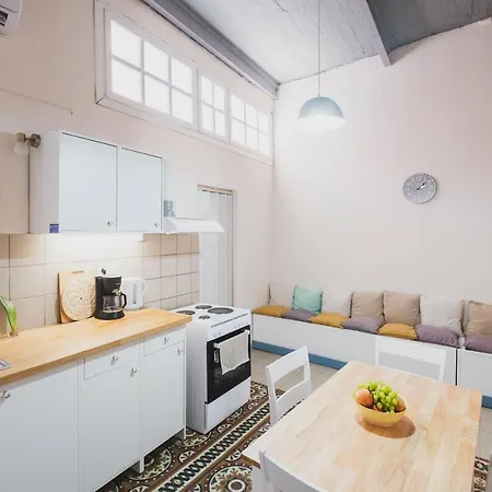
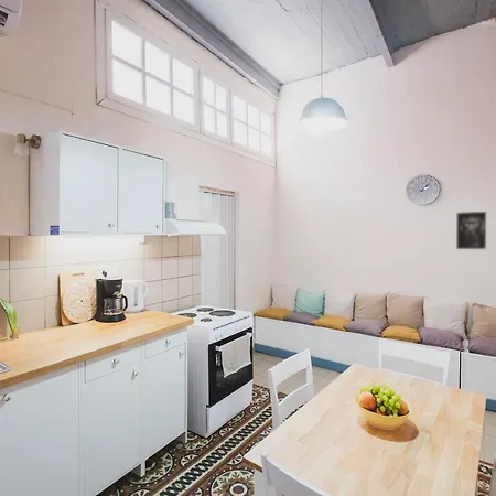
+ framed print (471, 230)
